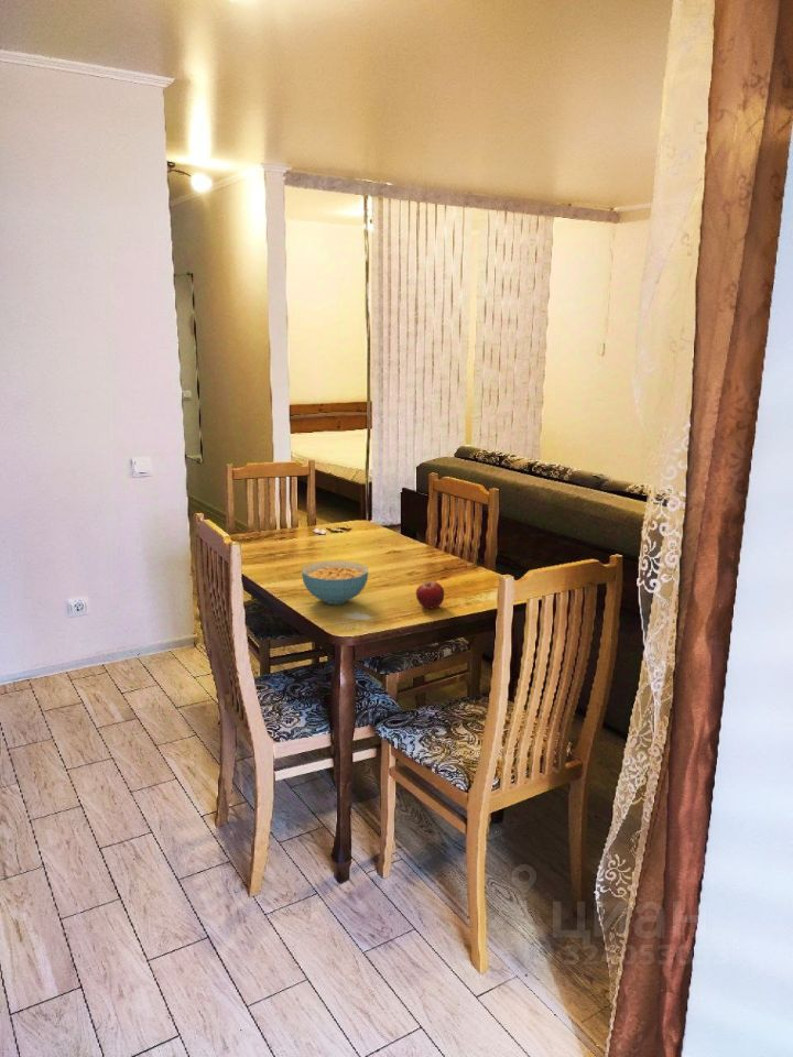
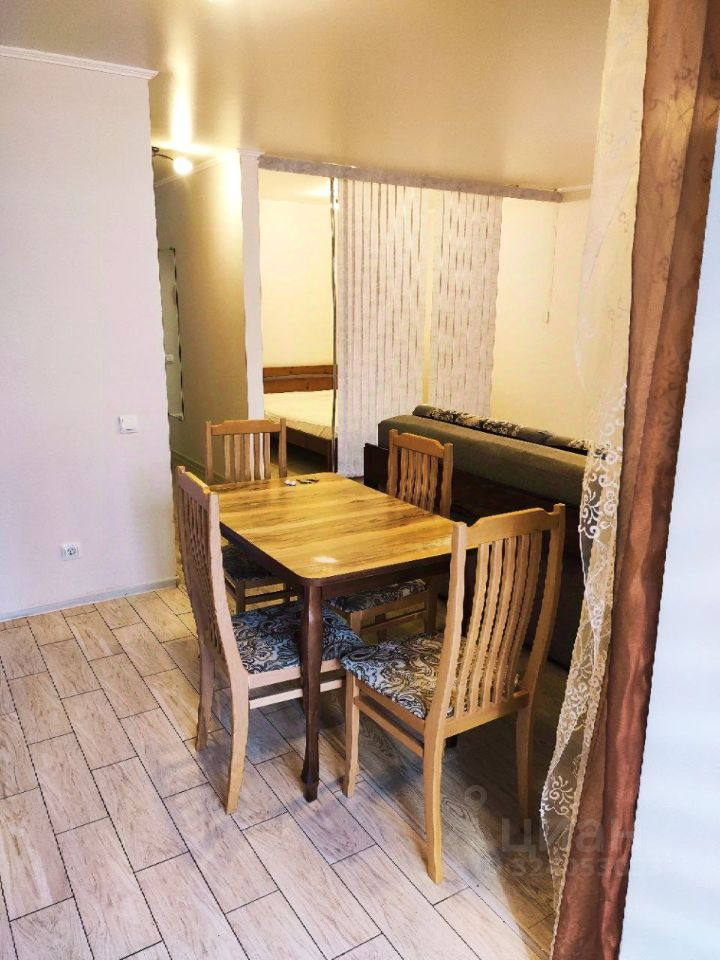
- fruit (430, 593)
- cereal bowl (335, 585)
